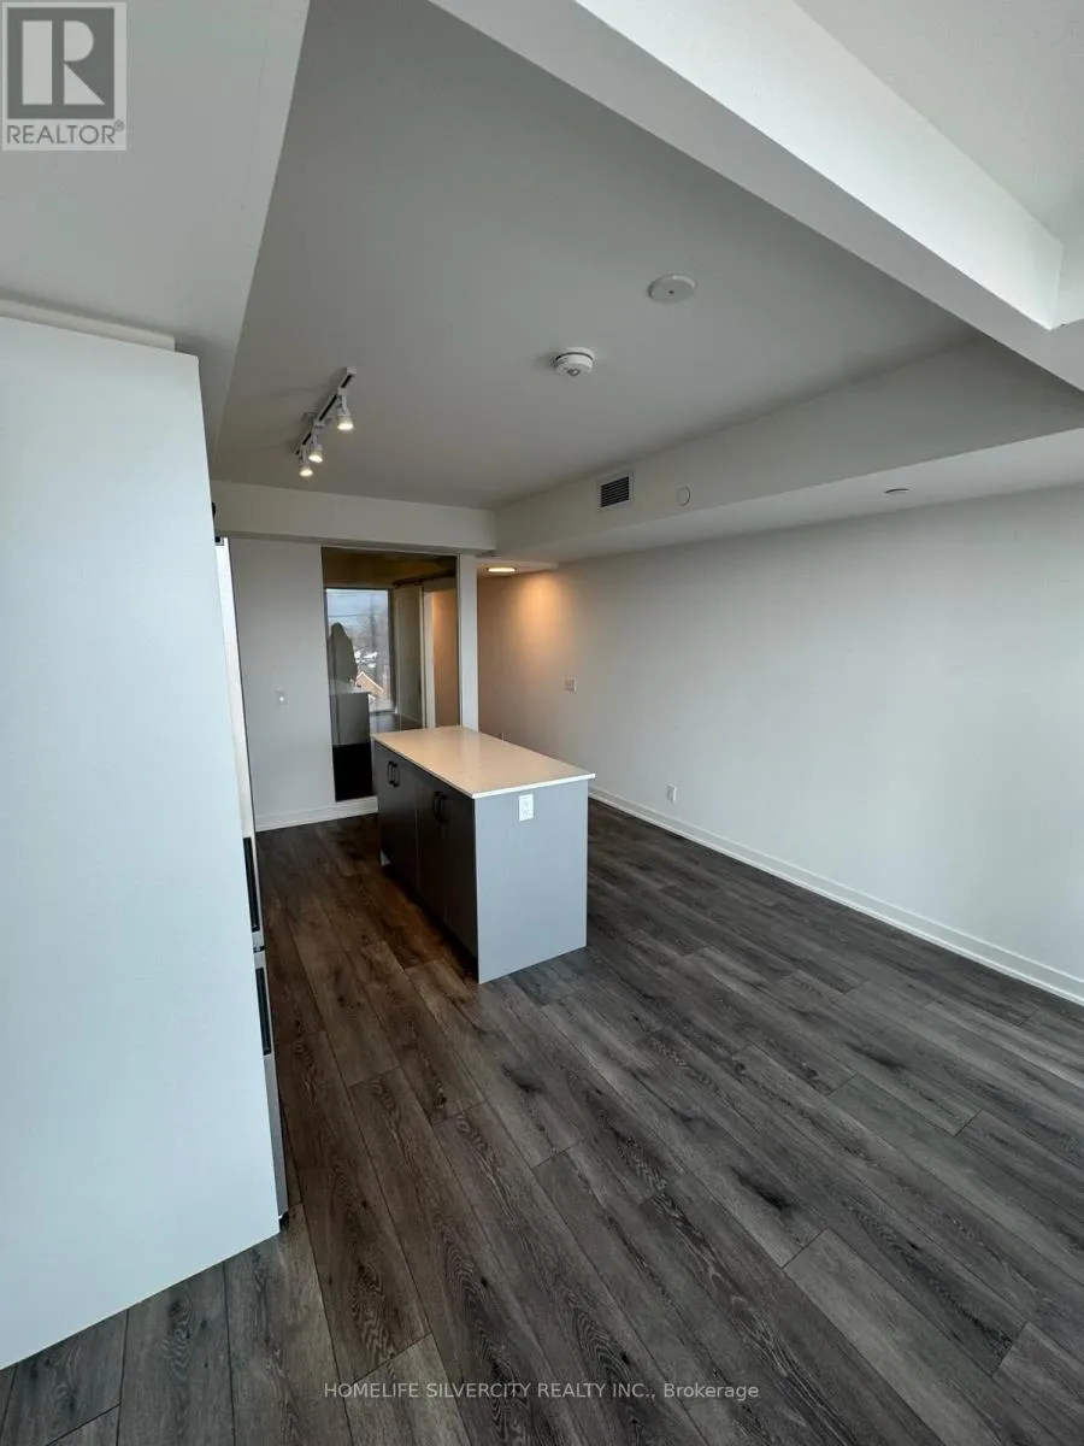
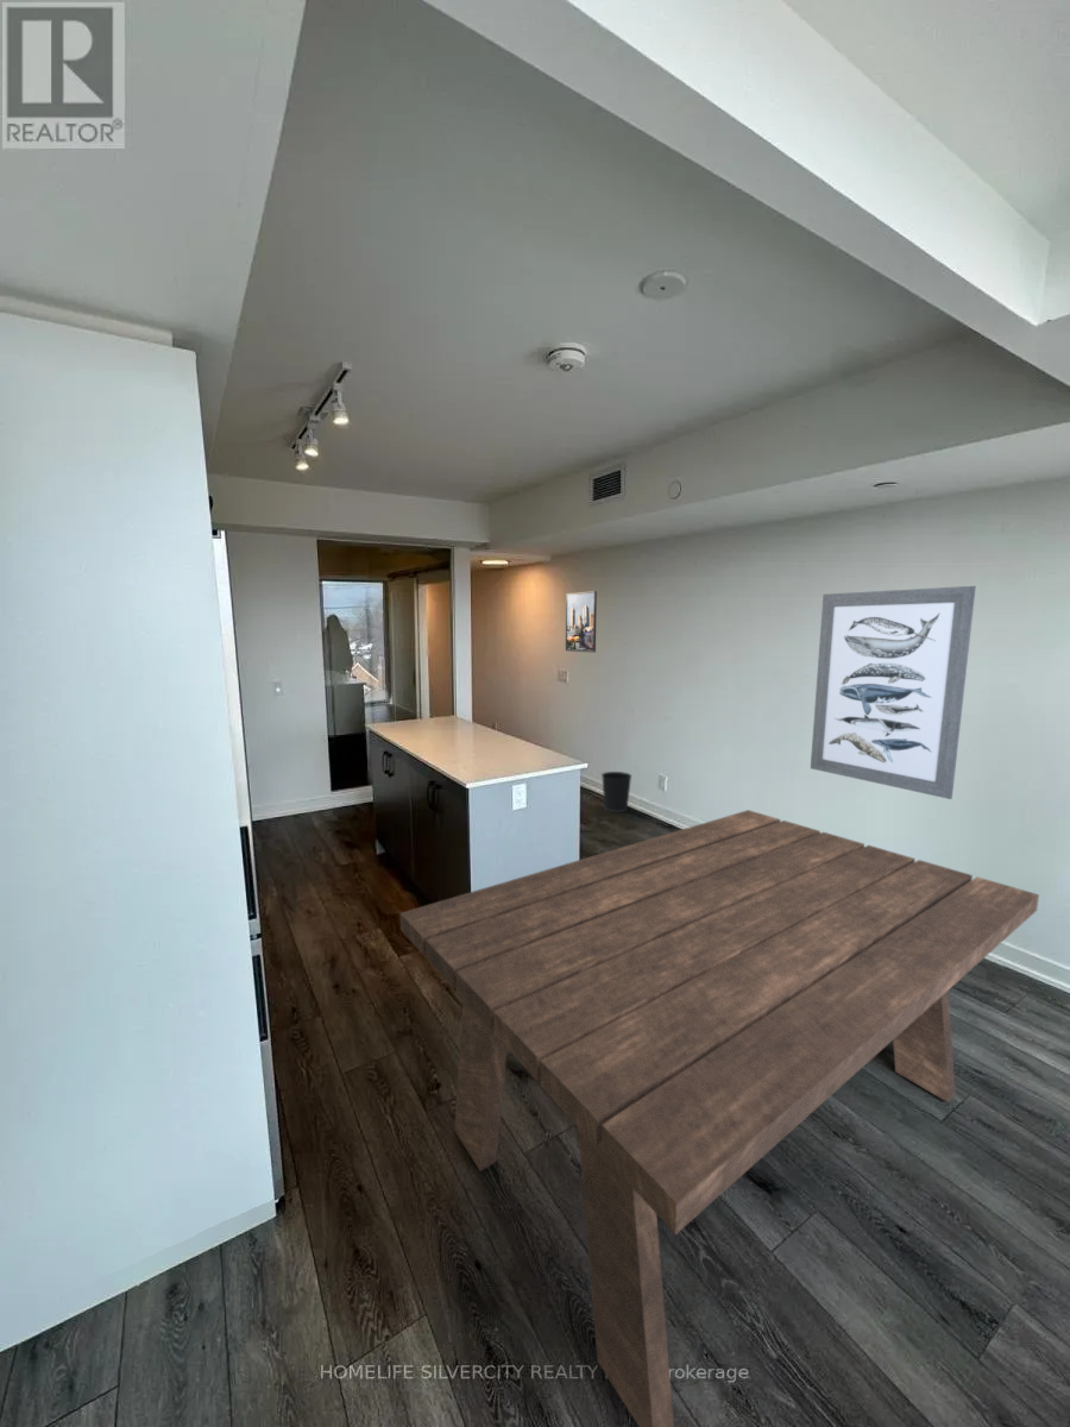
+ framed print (580, 622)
+ wastebasket (616, 792)
+ wall art (882, 689)
+ dining table (725, 1010)
